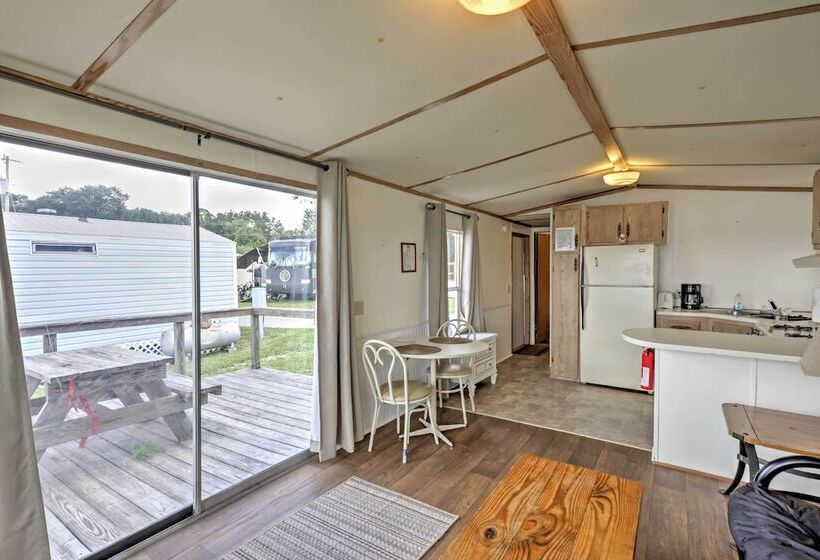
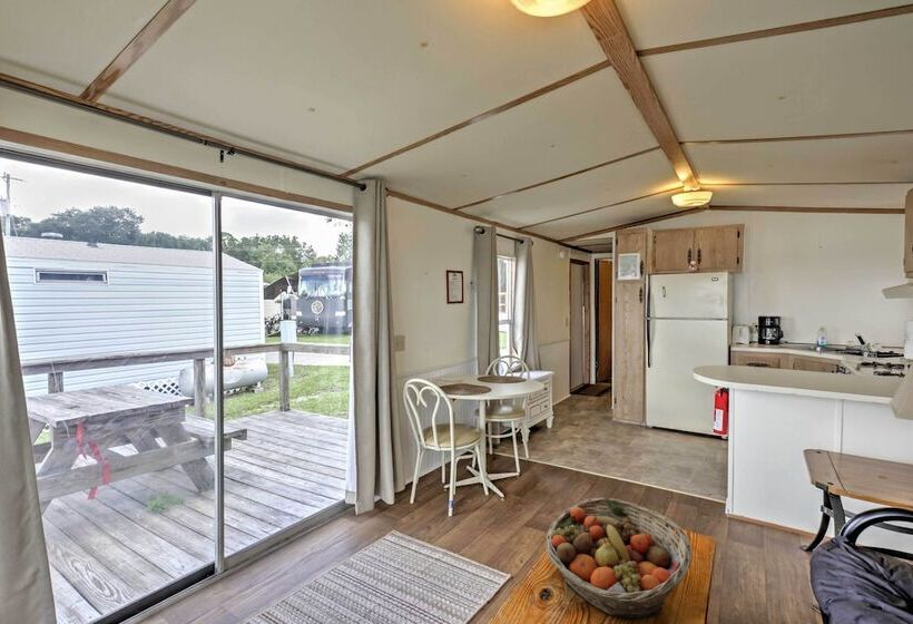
+ fruit basket (613, 552)
